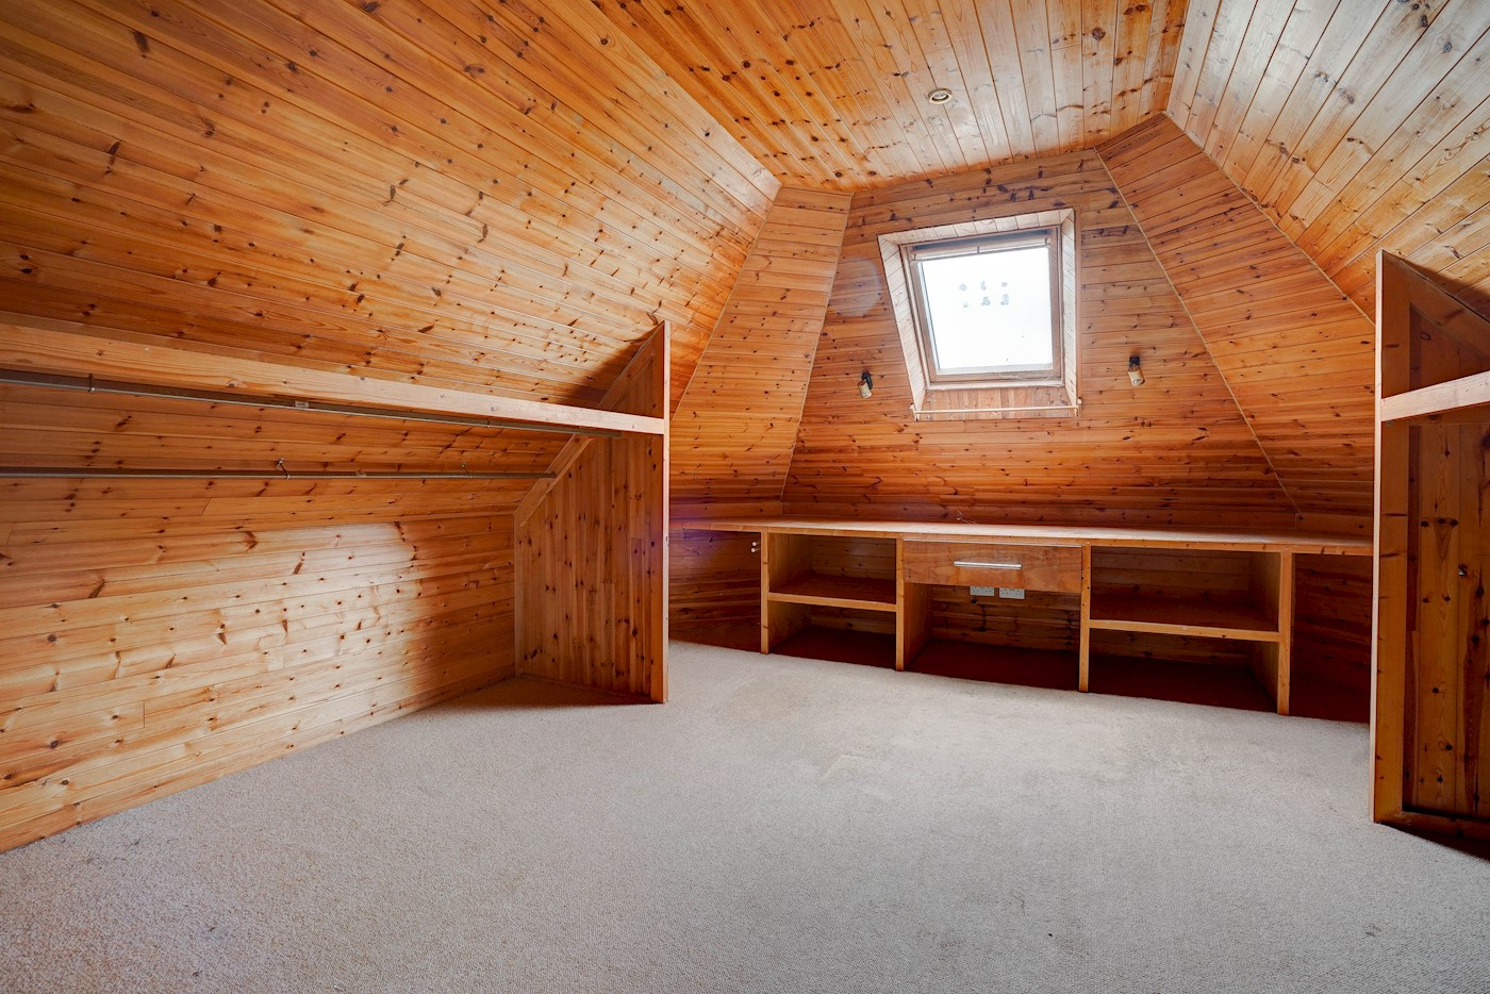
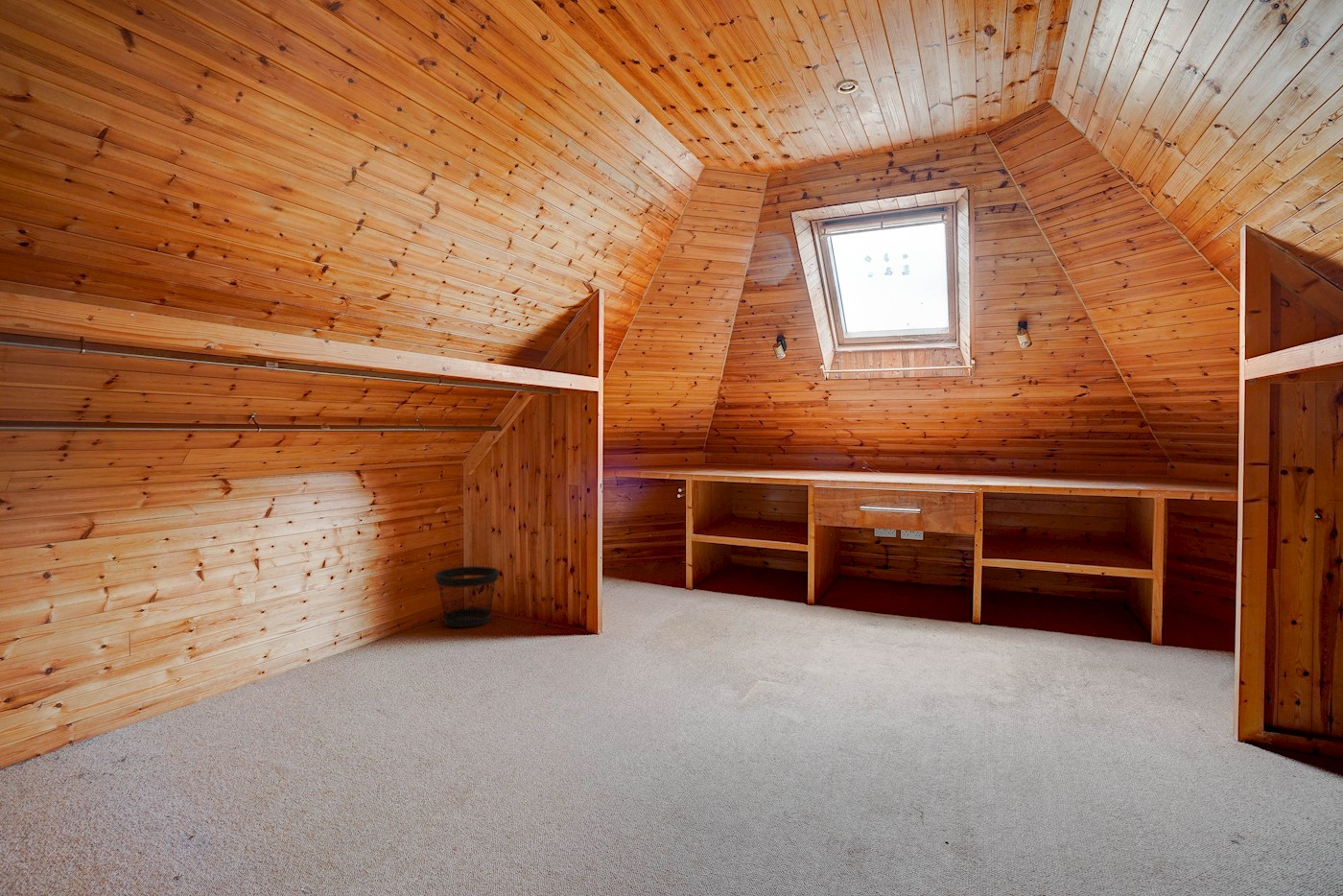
+ wastebasket (467, 597)
